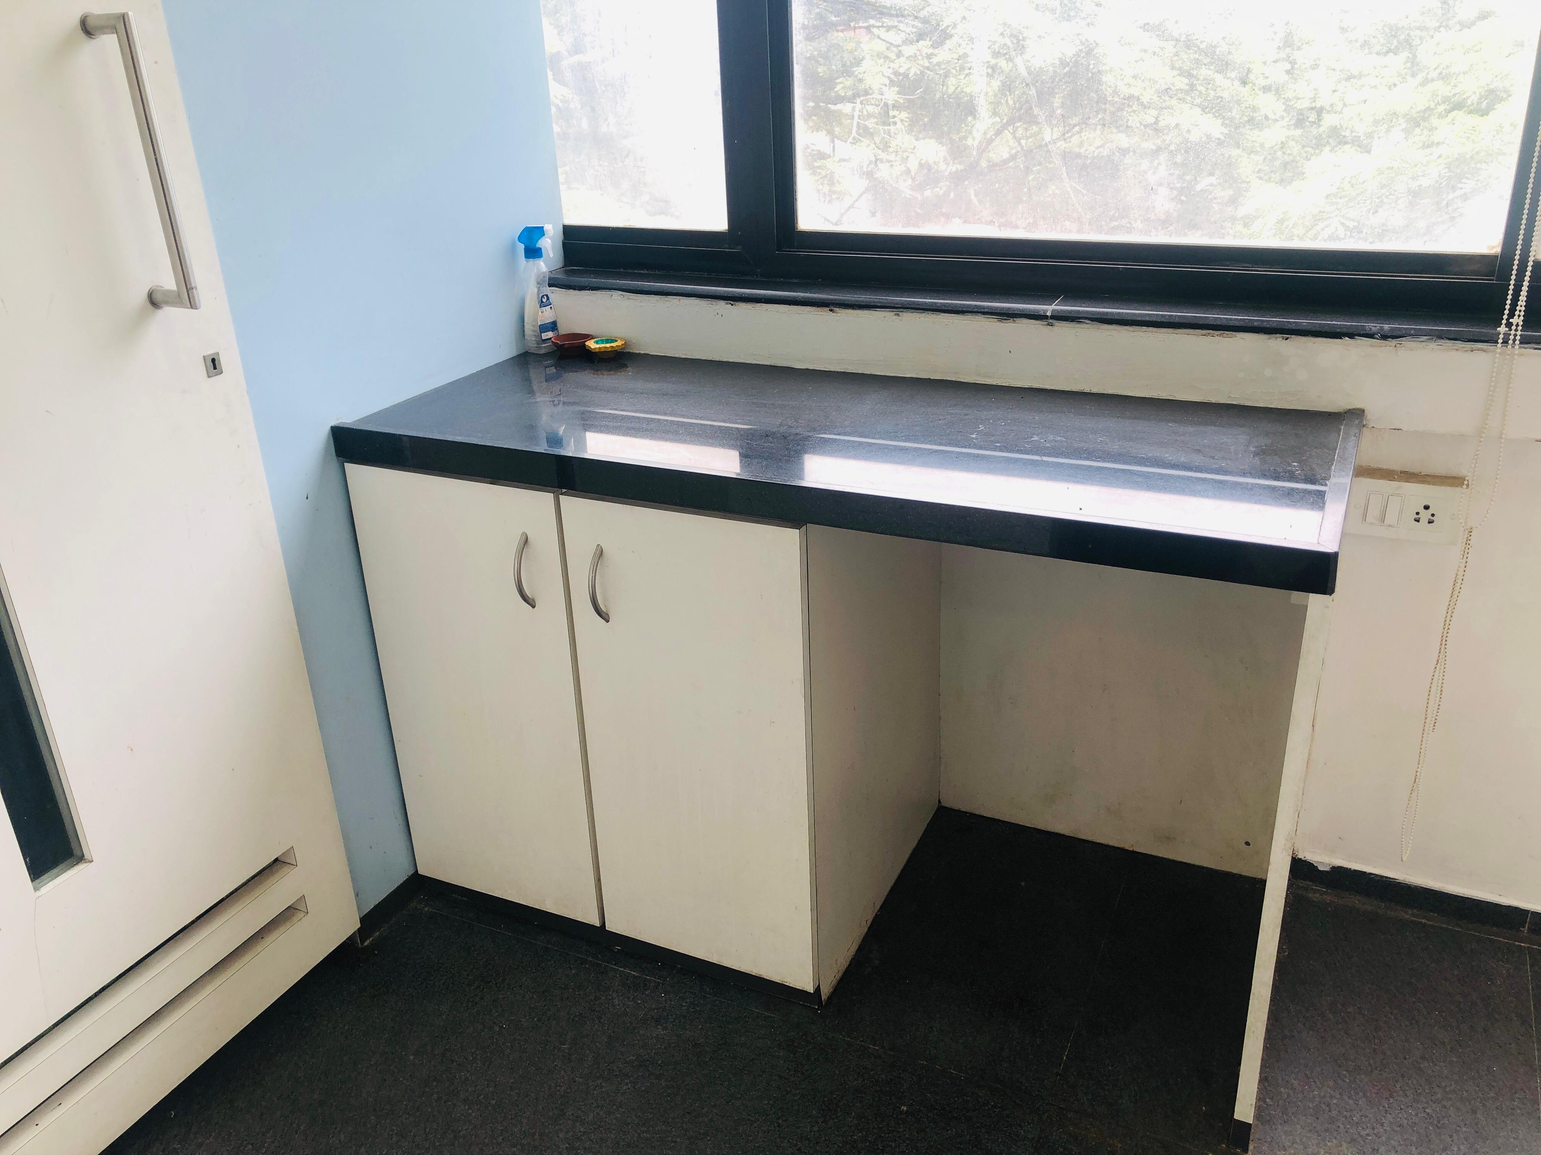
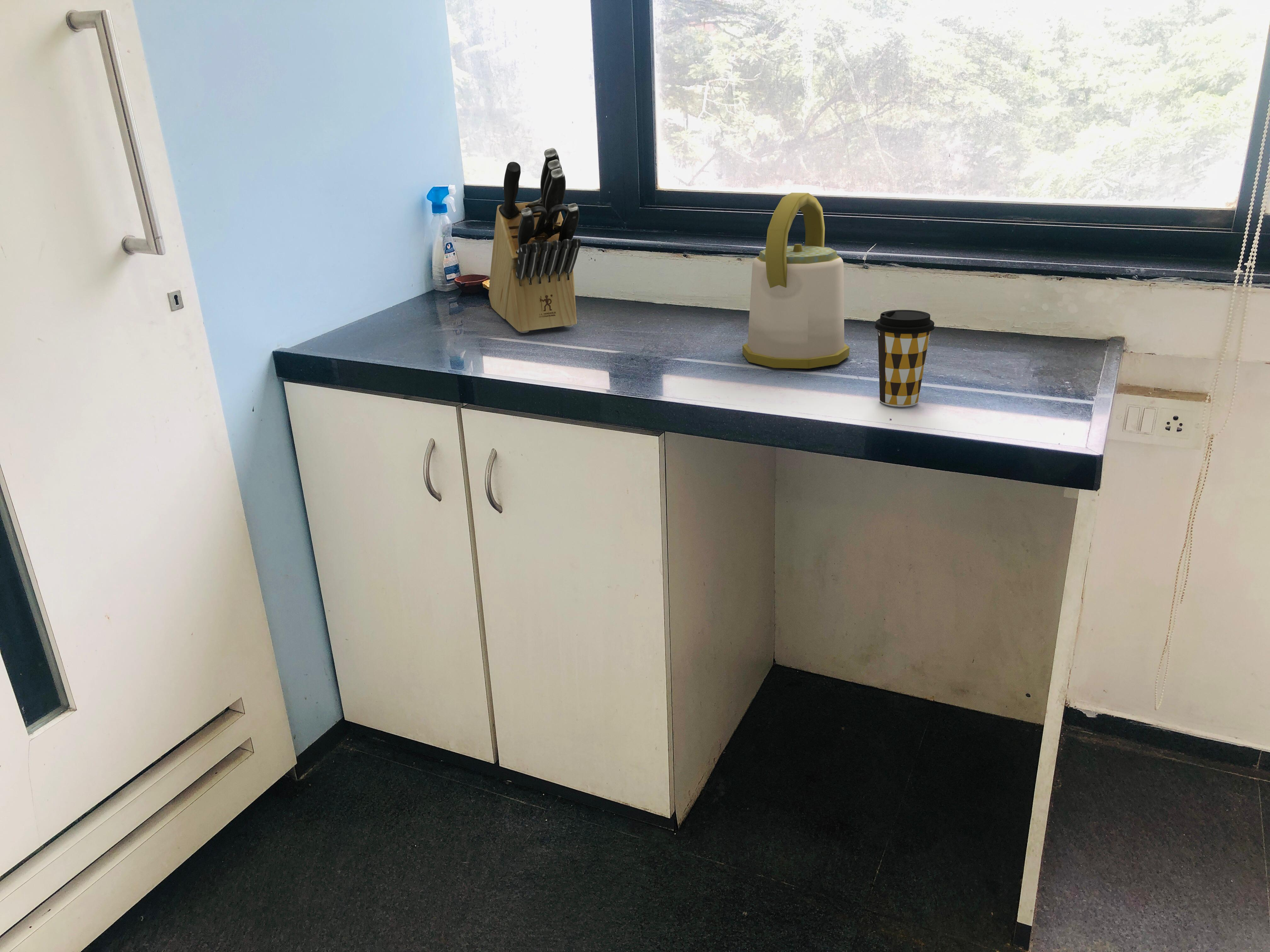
+ knife block (529, 238)
+ coffee cup (902, 359)
+ kettle (801, 275)
